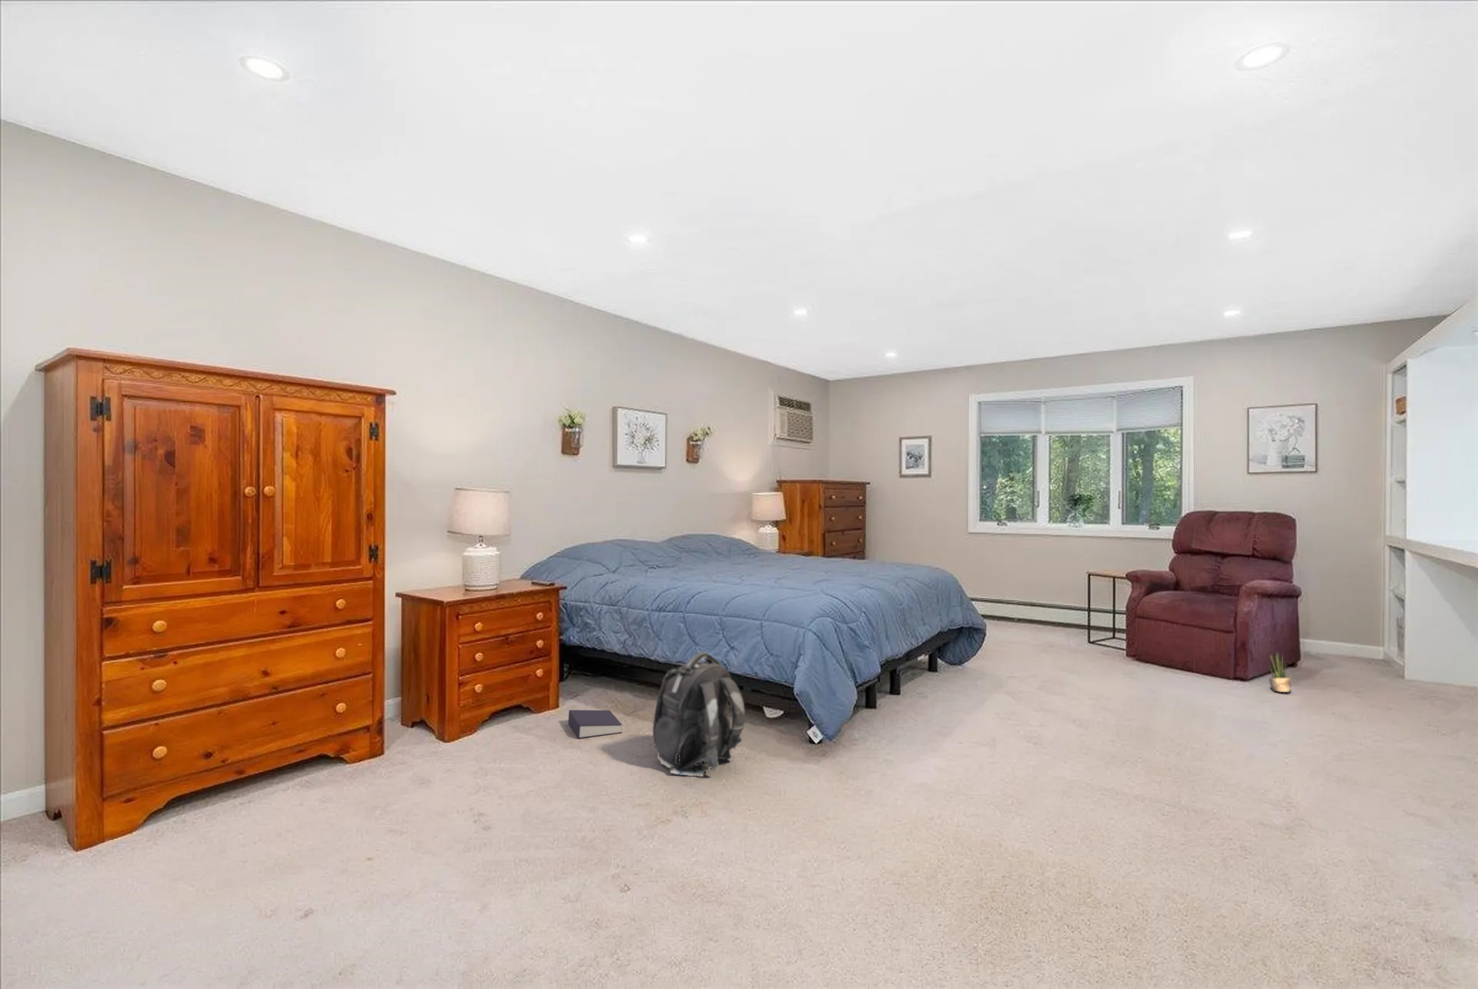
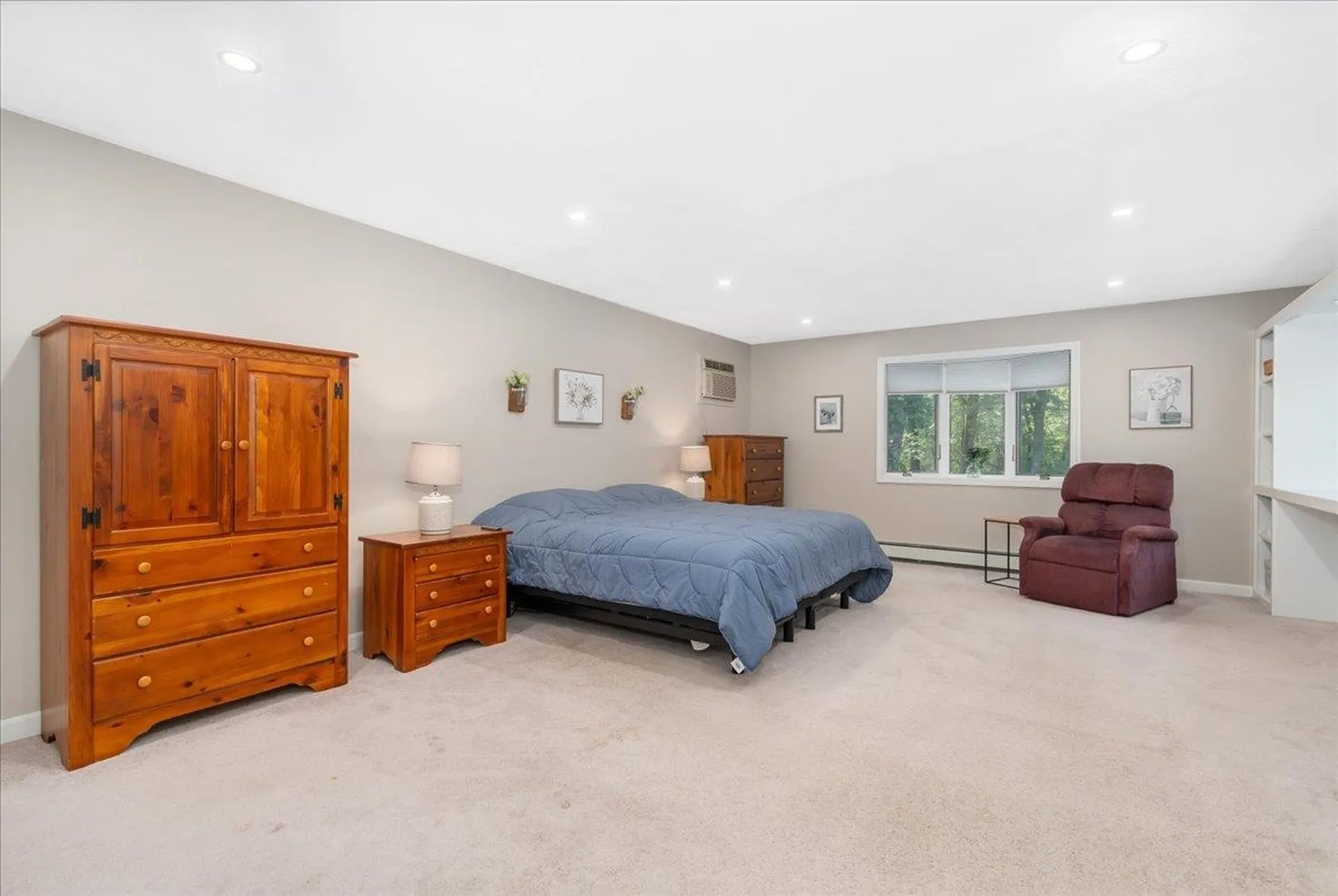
- backpack (697, 706)
- potted plant (1278, 671)
- book (594, 721)
